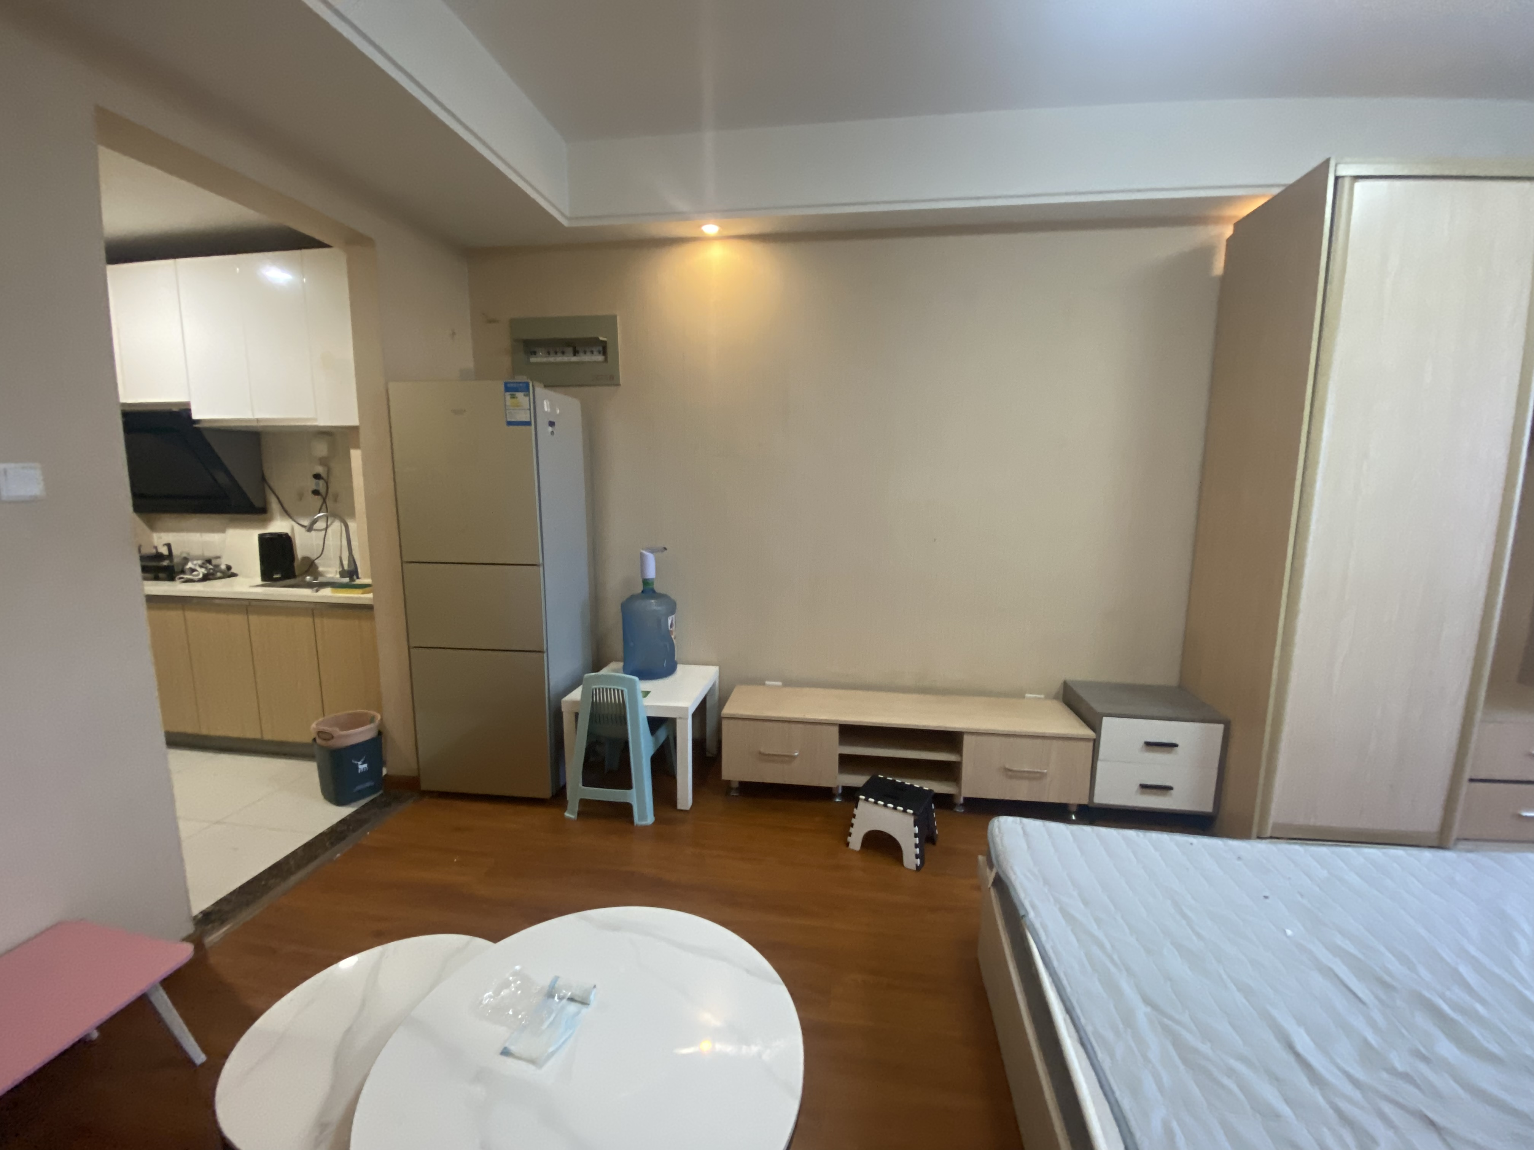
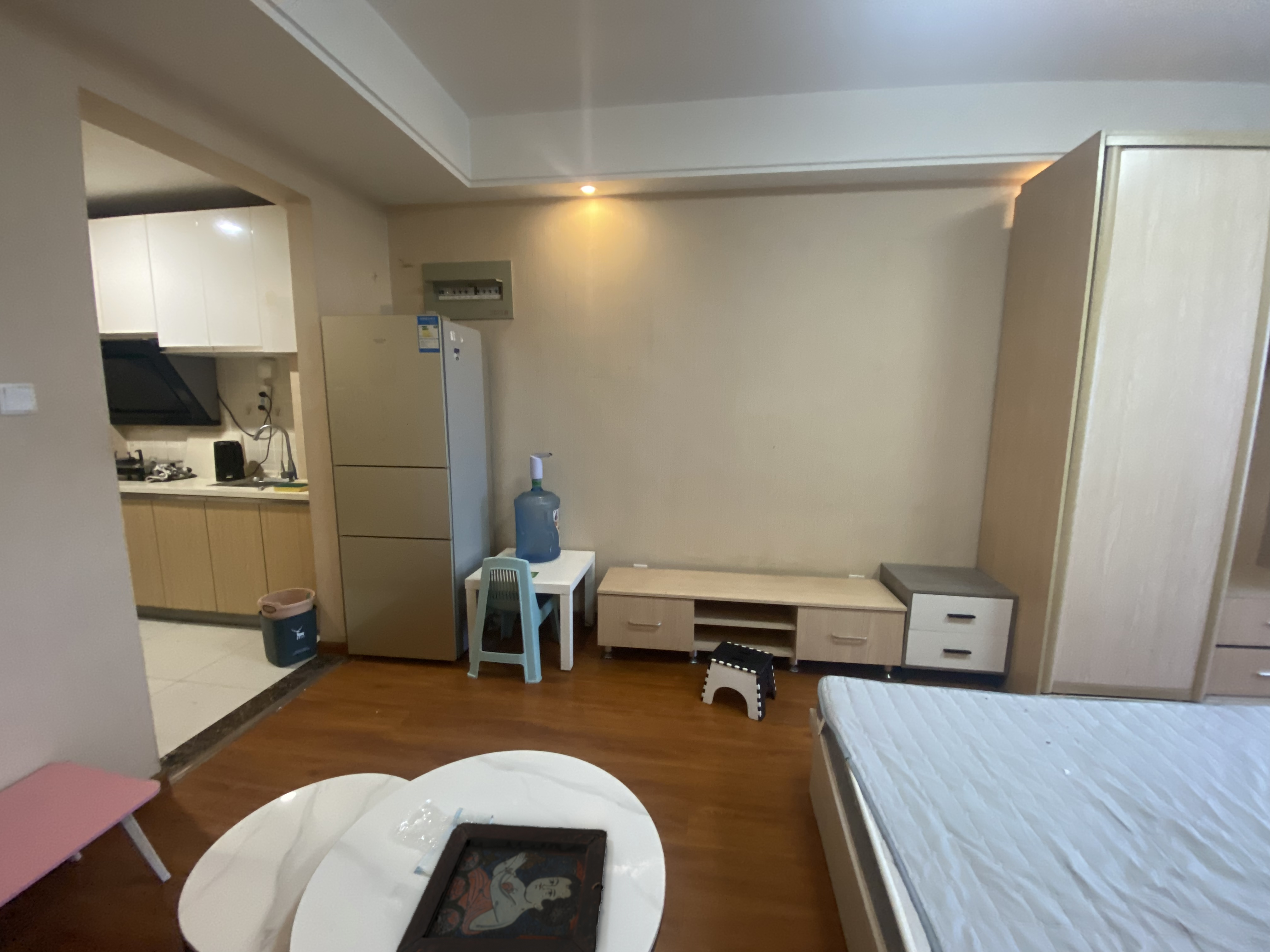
+ decorative tray (515, 887)
